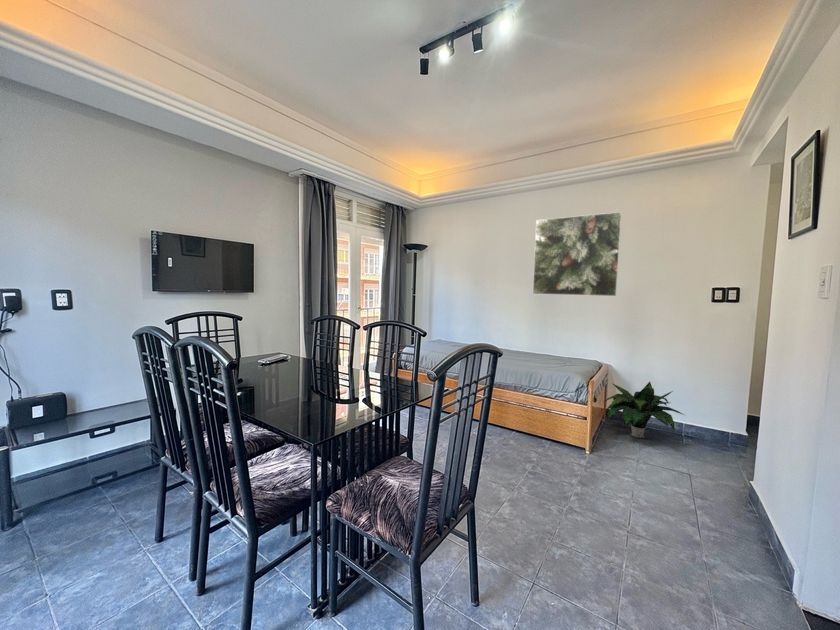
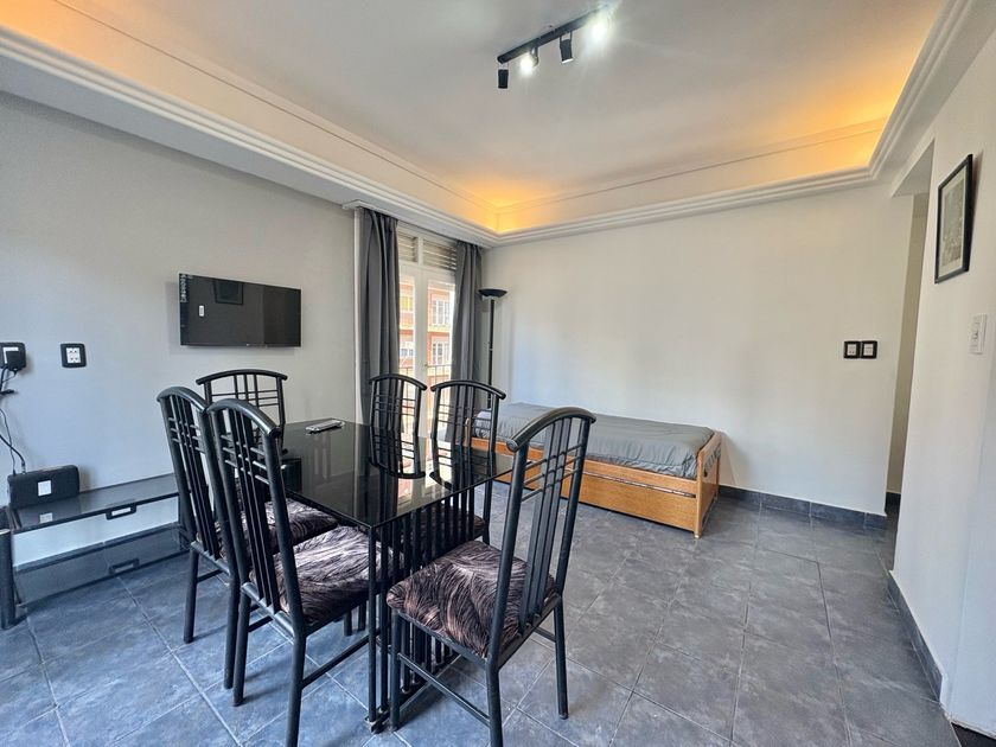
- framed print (574, 256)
- potted plant (642, 409)
